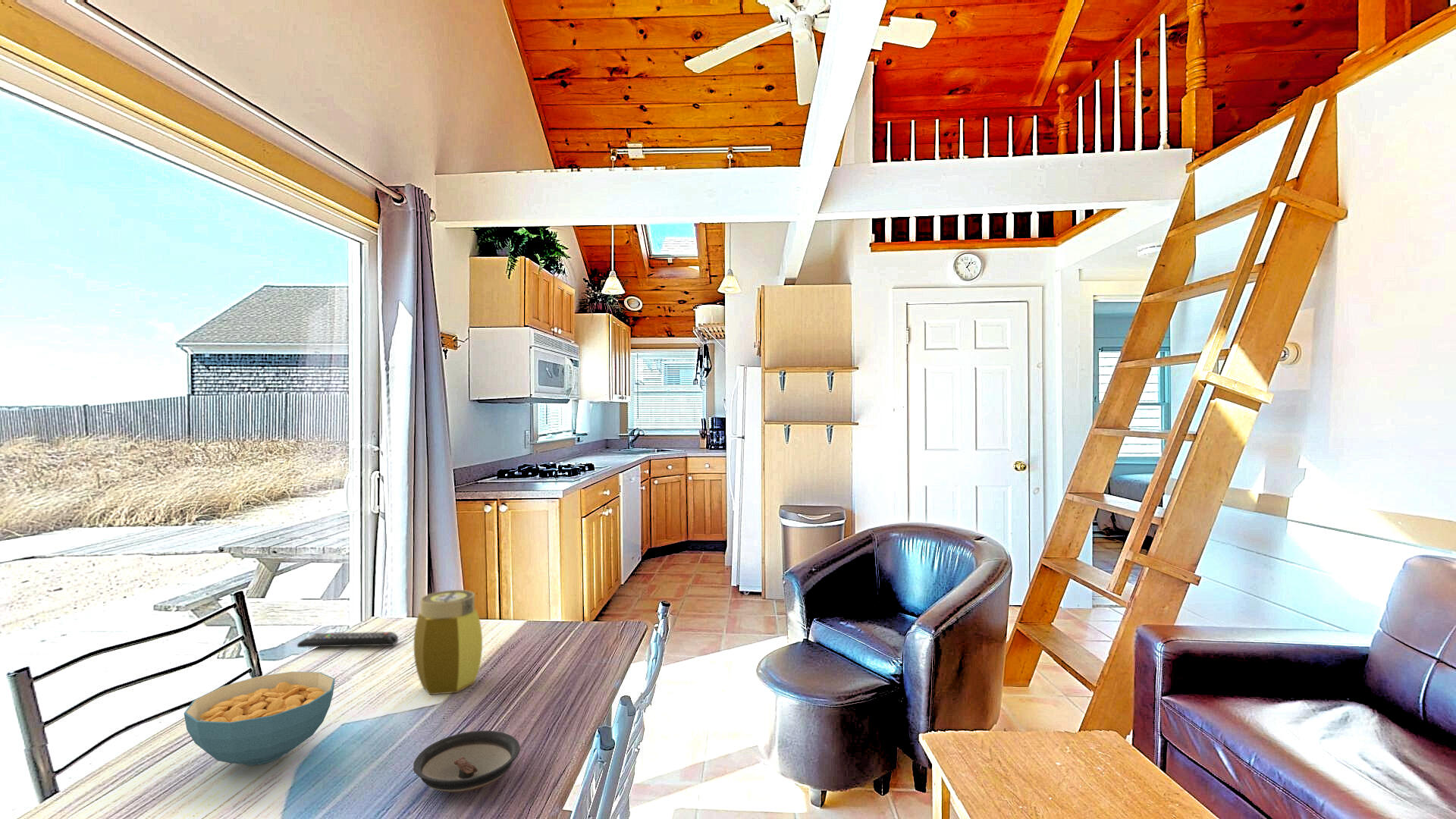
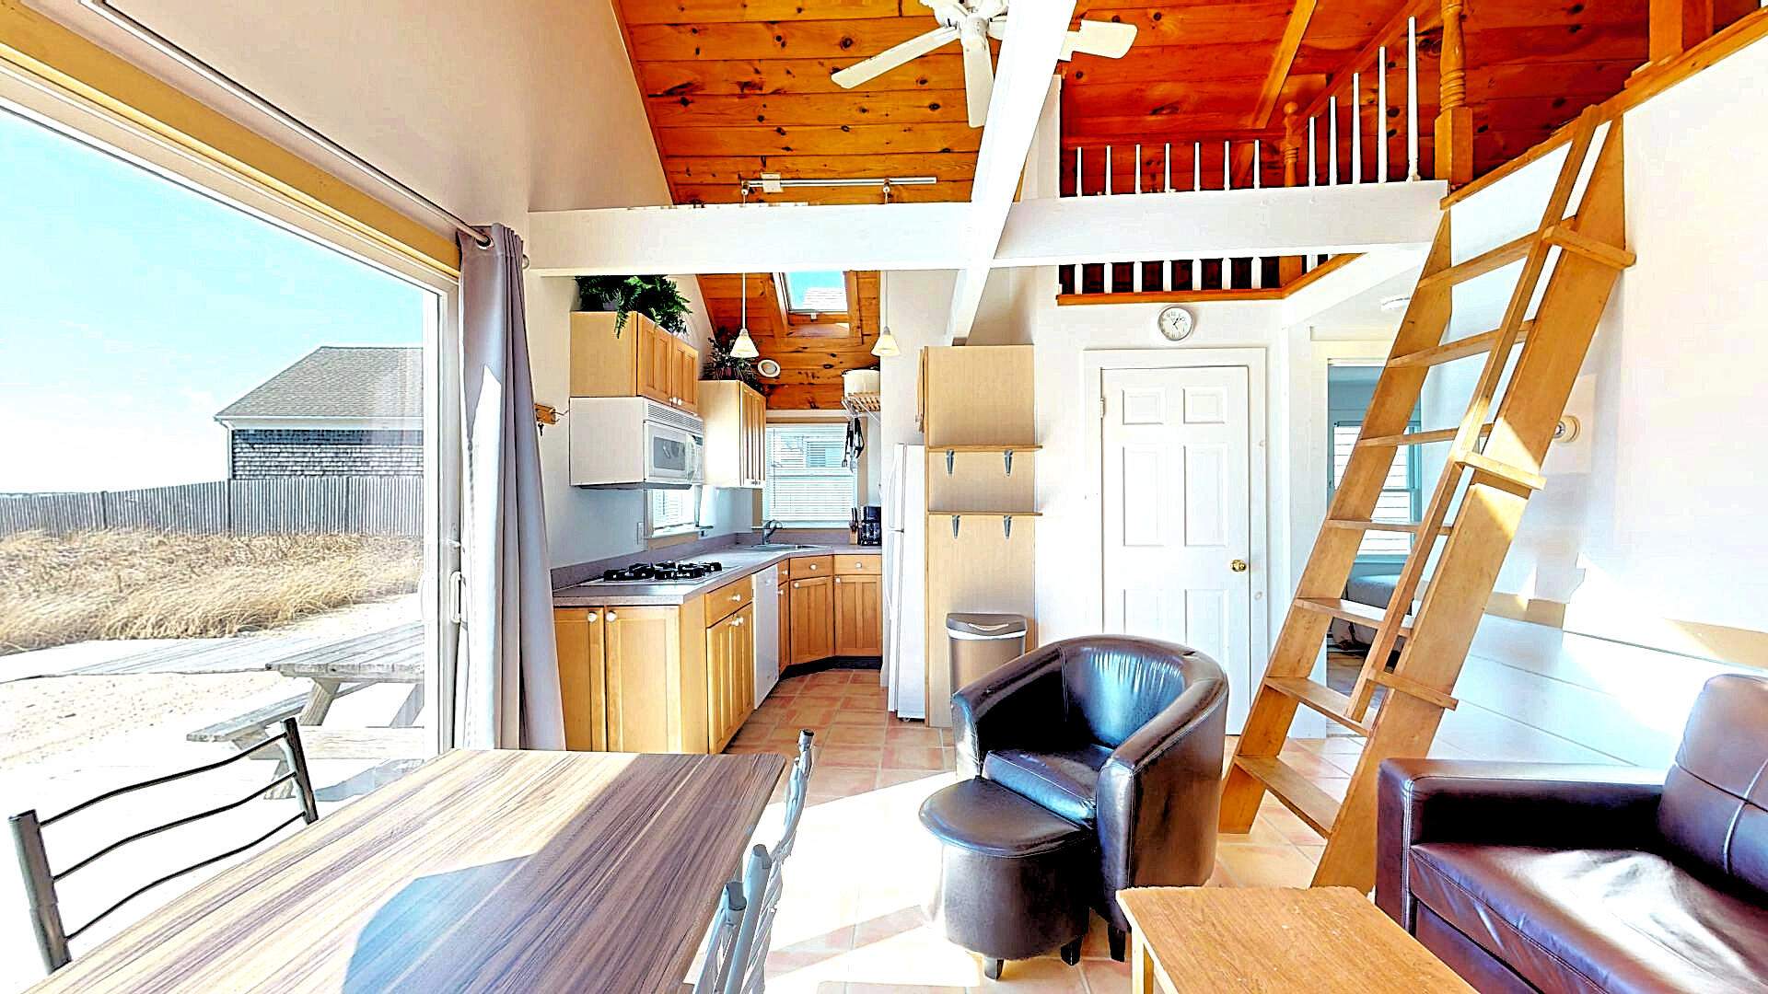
- cereal bowl (264, 725)
- jar (448, 641)
- saucer (468, 766)
- remote control (348, 640)
